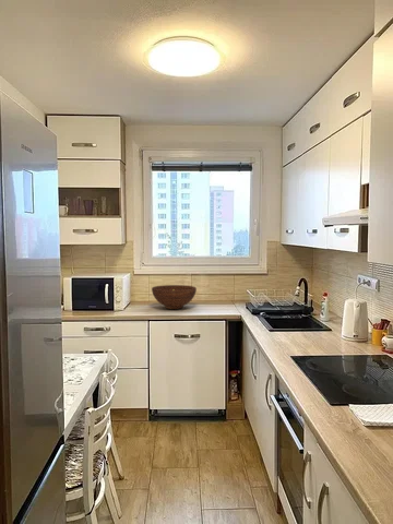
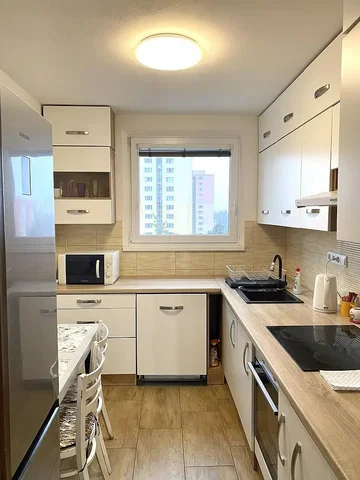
- fruit bowl (174, 297)
